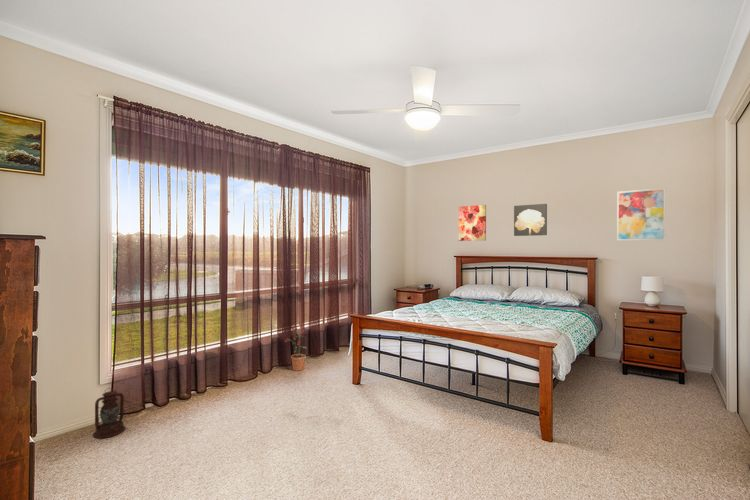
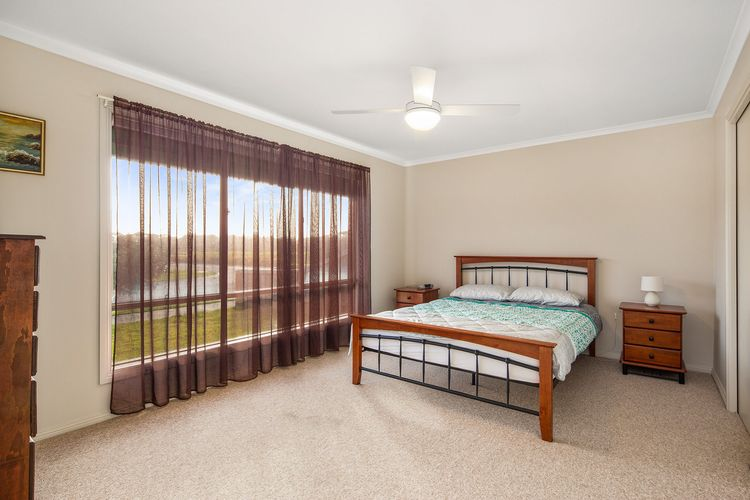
- wall art (530, 220)
- lantern (109, 410)
- wall art (640, 215)
- wall art (472, 223)
- potted plant (296, 347)
